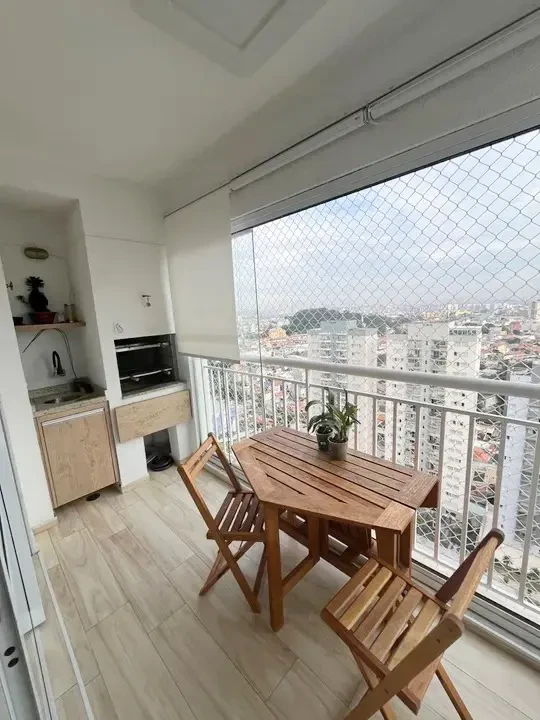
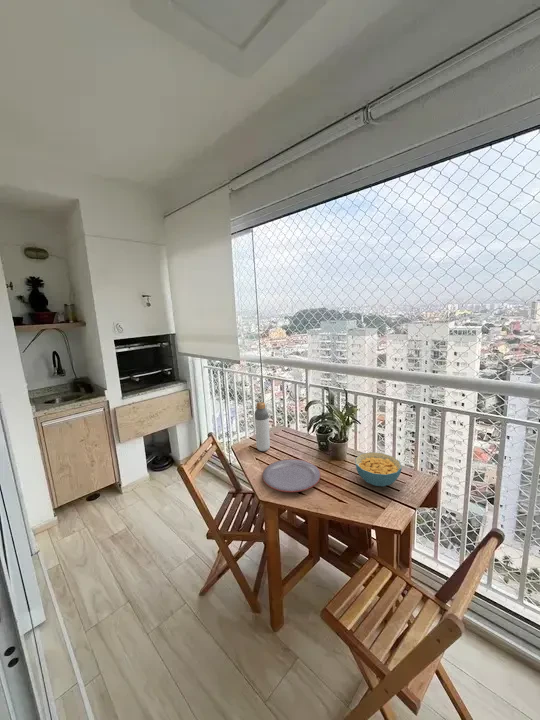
+ bottle (262, 426)
+ plate (291, 475)
+ cereal bowl (377, 472)
